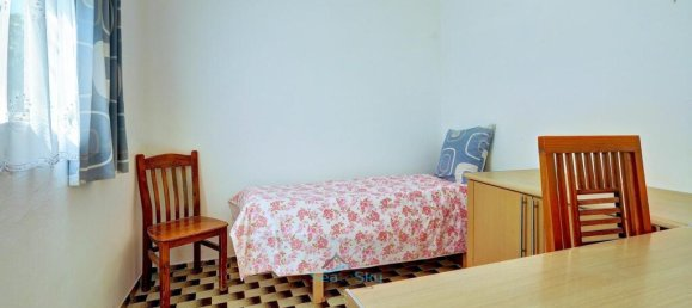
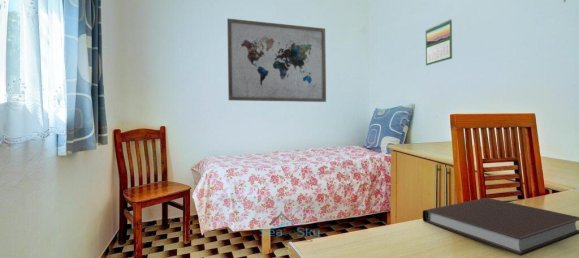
+ wall art (279, 62)
+ calendar (438, 43)
+ notebook (498, 219)
